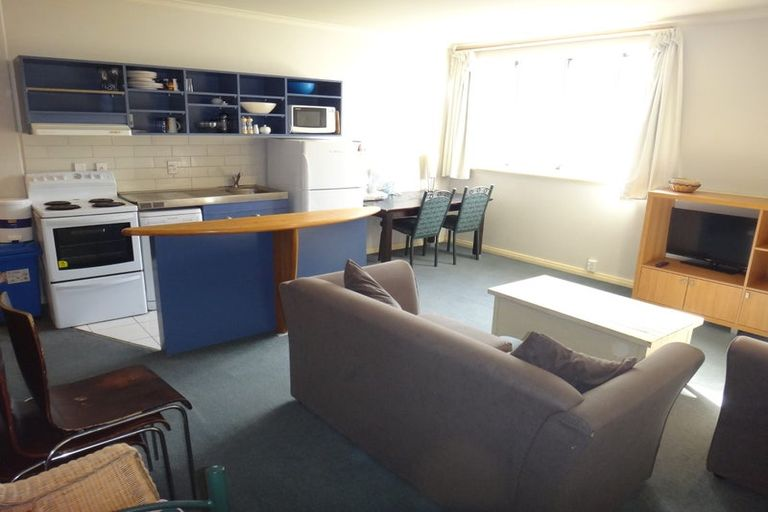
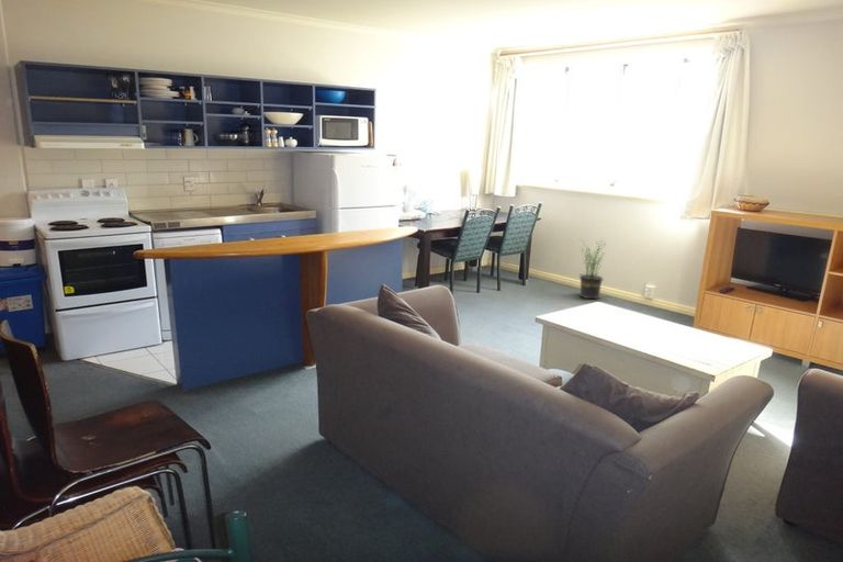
+ potted plant (592, 267)
